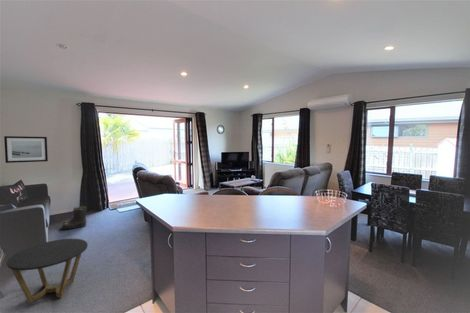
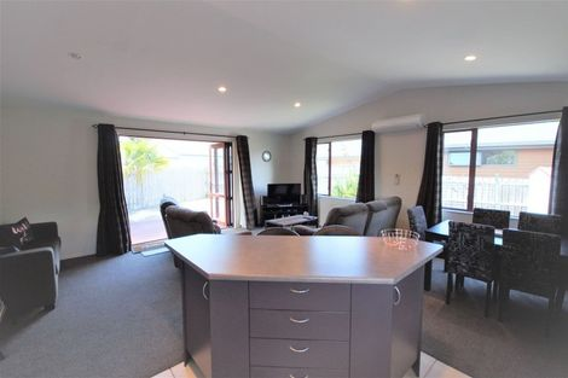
- wall art (27, 149)
- boots (74, 217)
- side table (48, 266)
